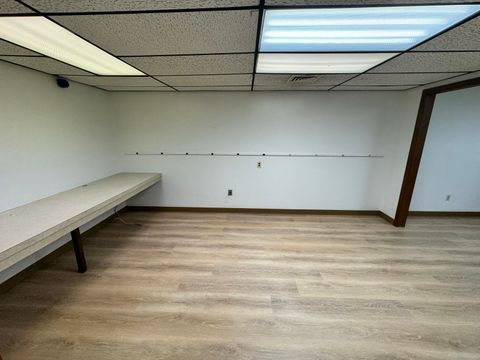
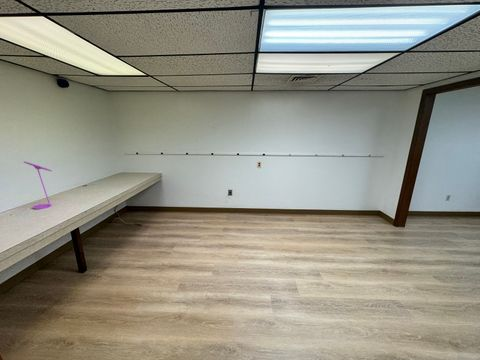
+ desk lamp (42, 184)
